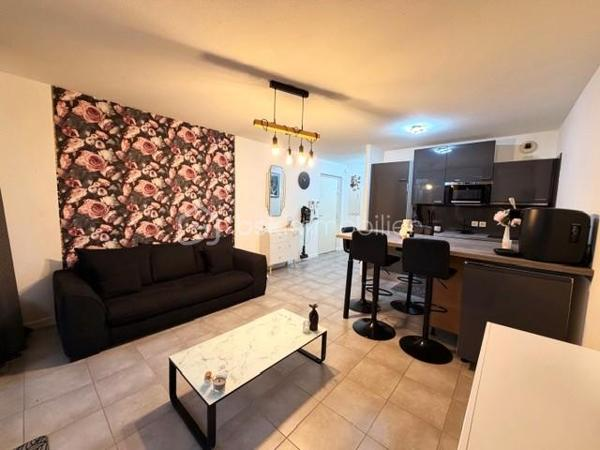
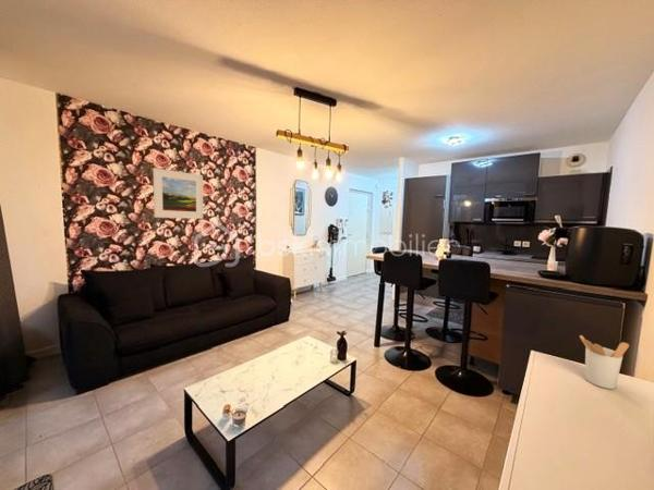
+ utensil holder (598, 359)
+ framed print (180, 195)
